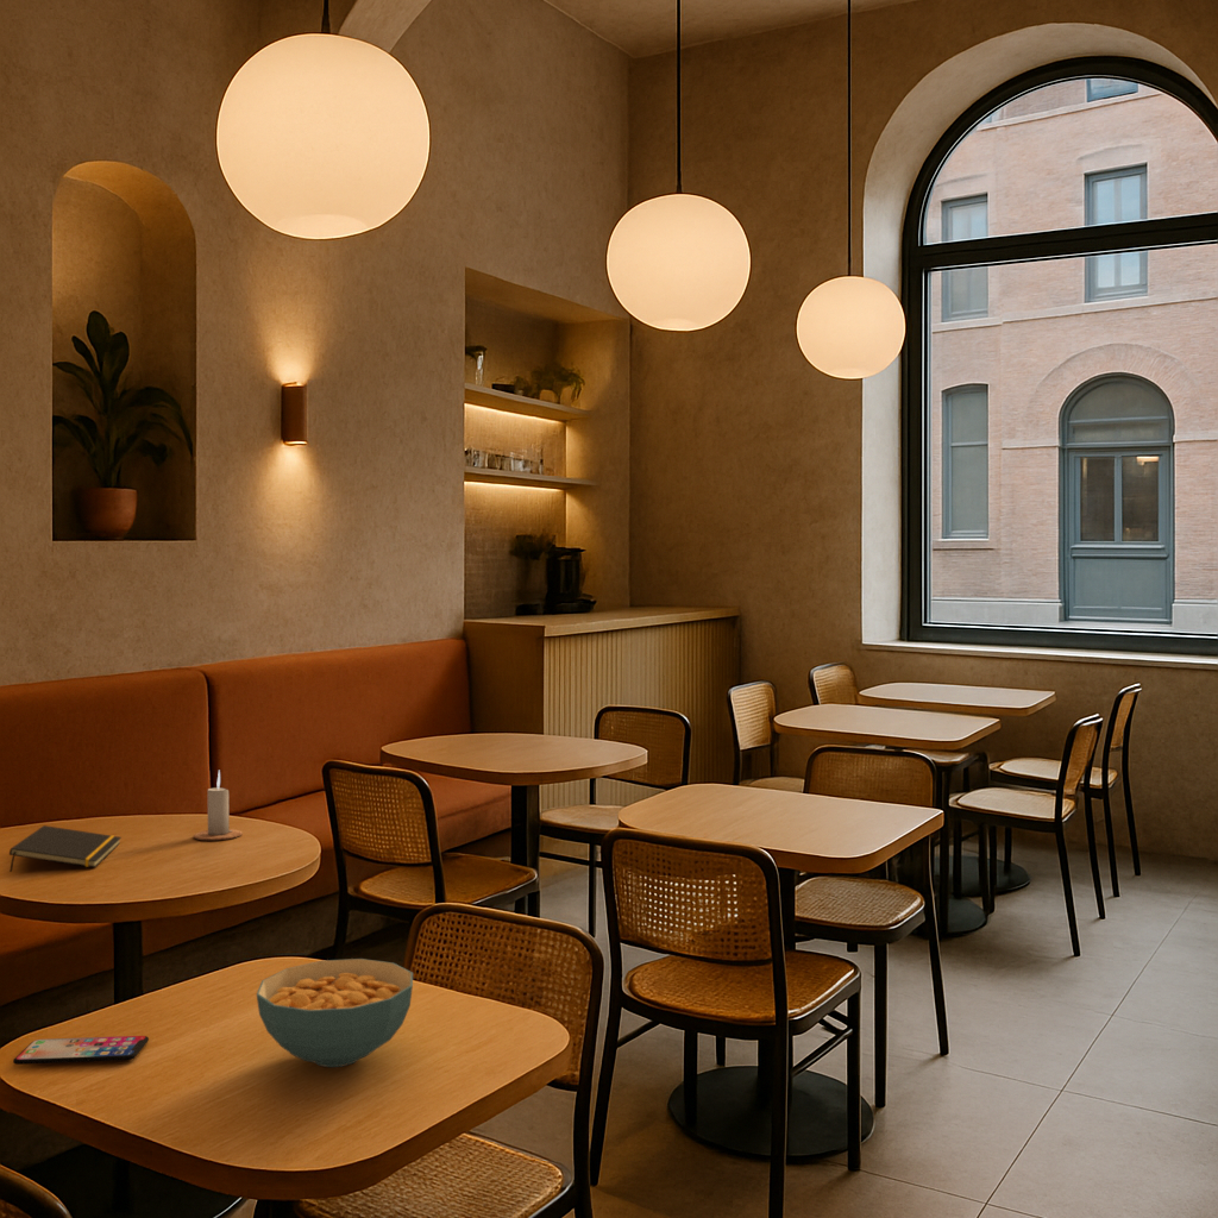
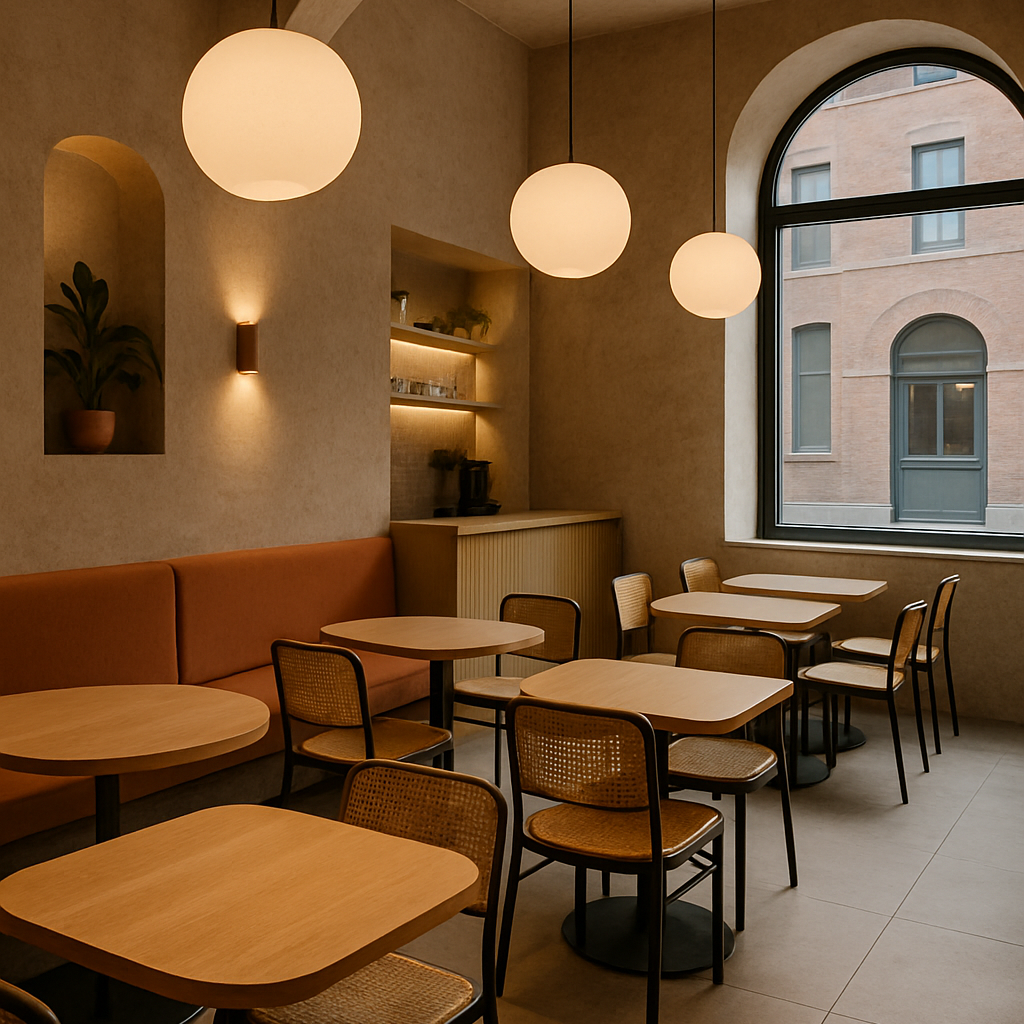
- candle (218, 802)
- notepad (68, 845)
- cereal bowl (337, 1019)
- smartphone (82, 1049)
